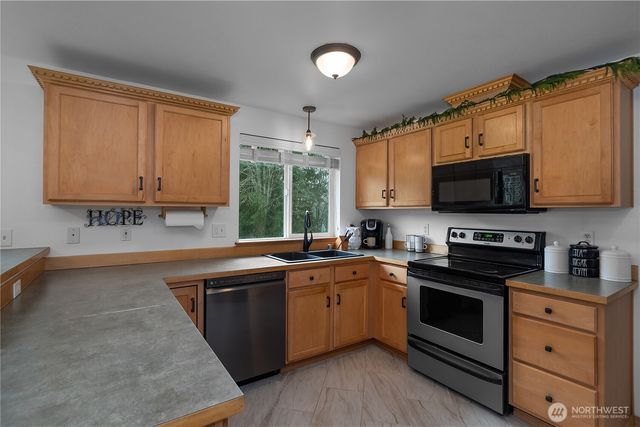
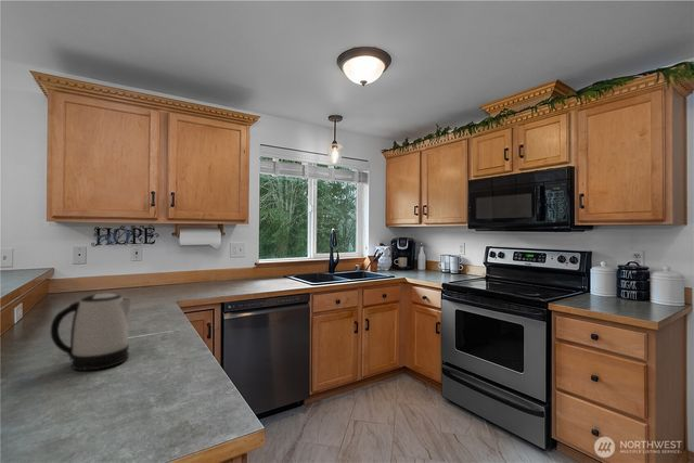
+ kettle (92, 329)
